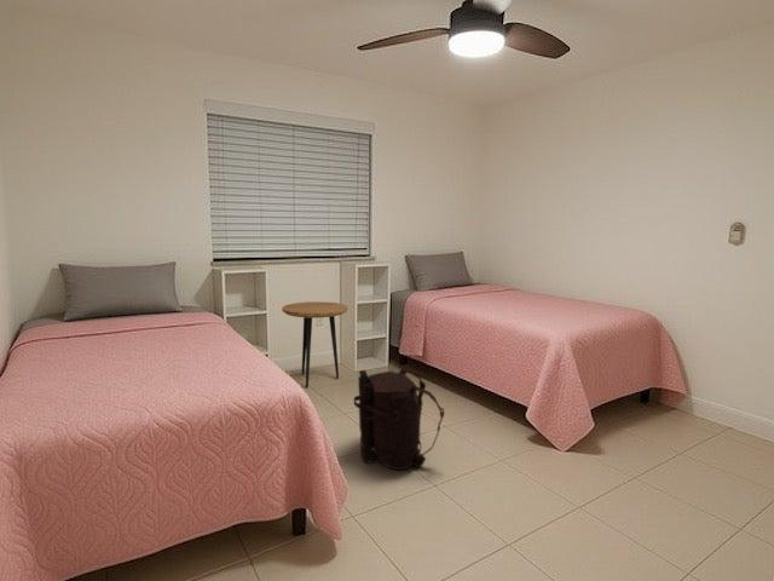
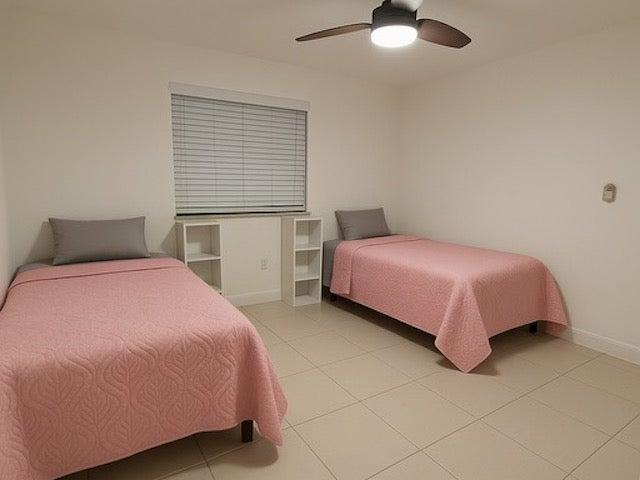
- backpack (394, 413)
- side table (310, 344)
